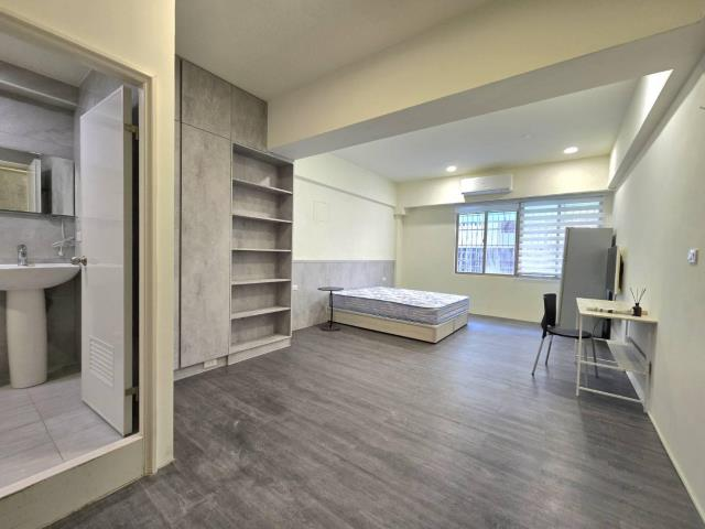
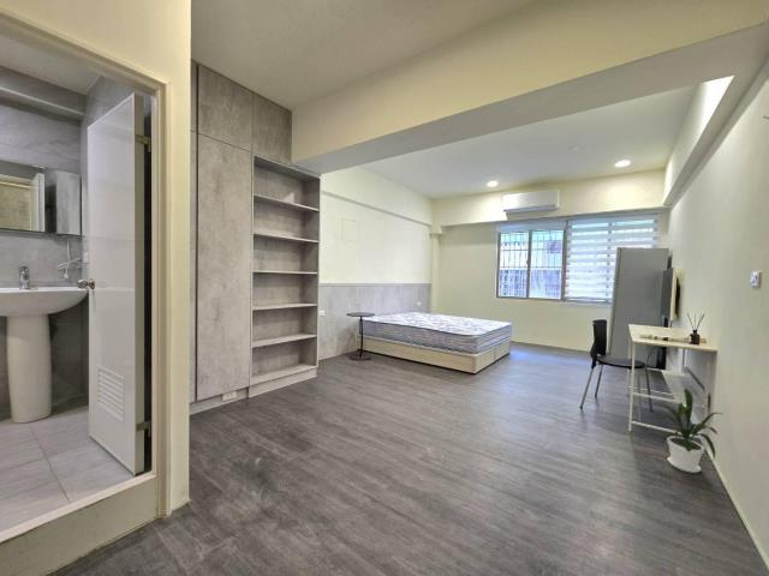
+ house plant (684, 430)
